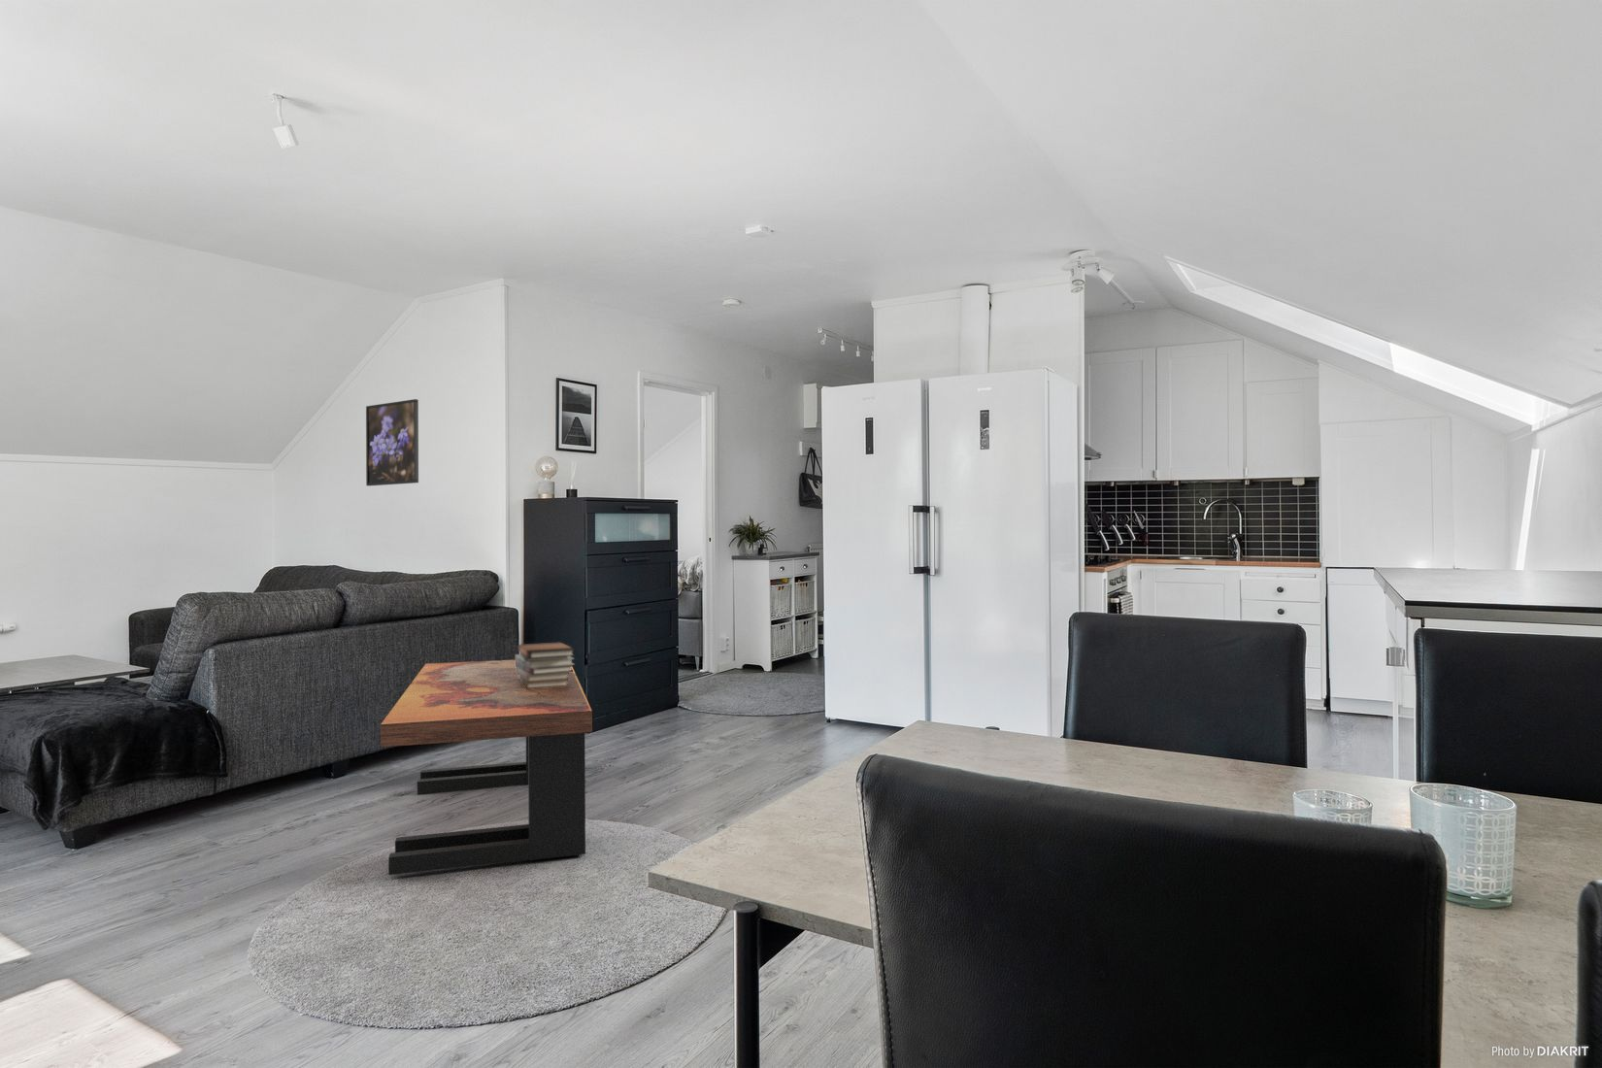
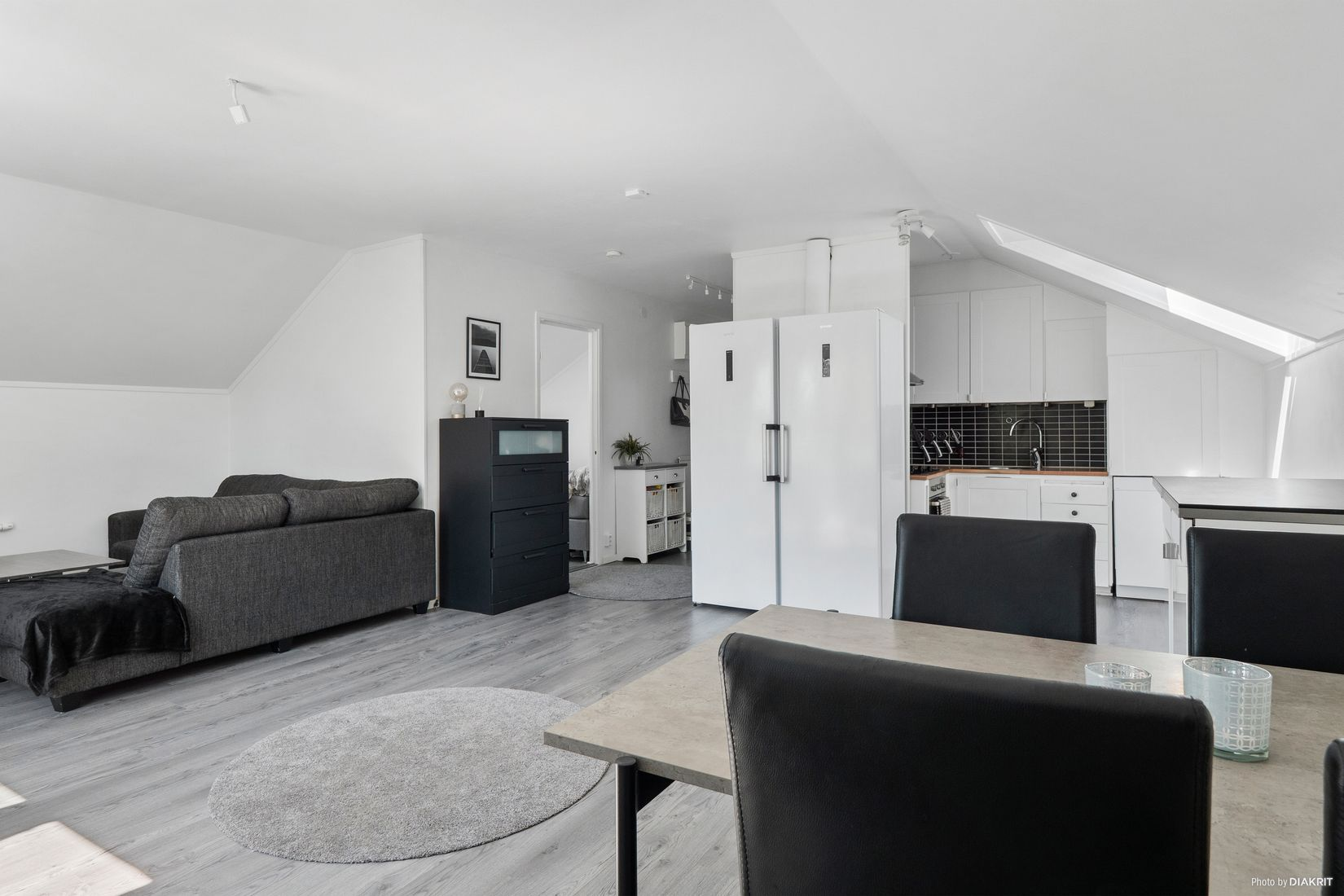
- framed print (391, 442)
- coffee table (495, 738)
- book stack (544, 663)
